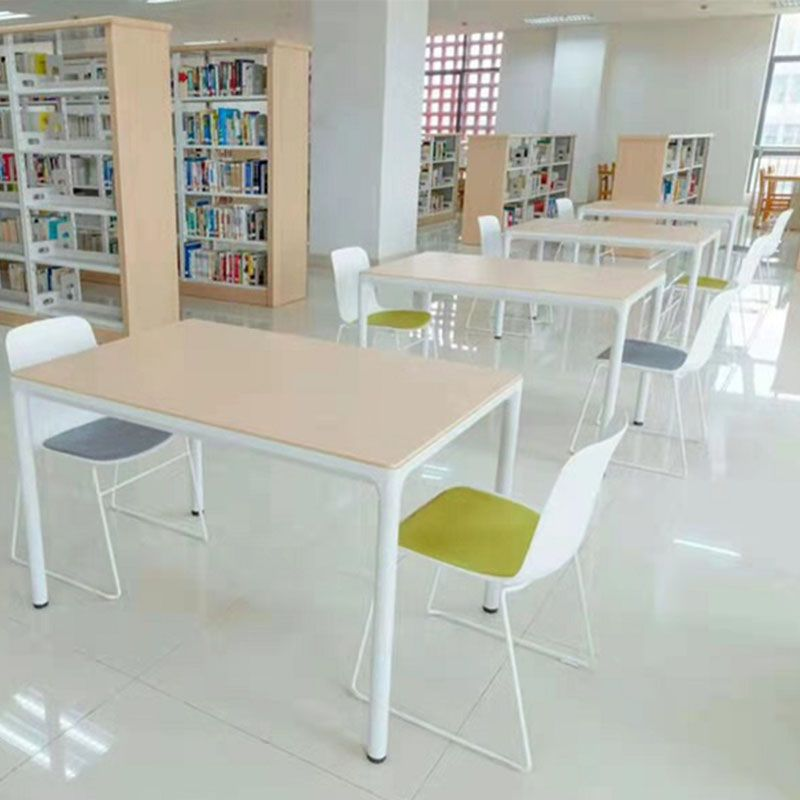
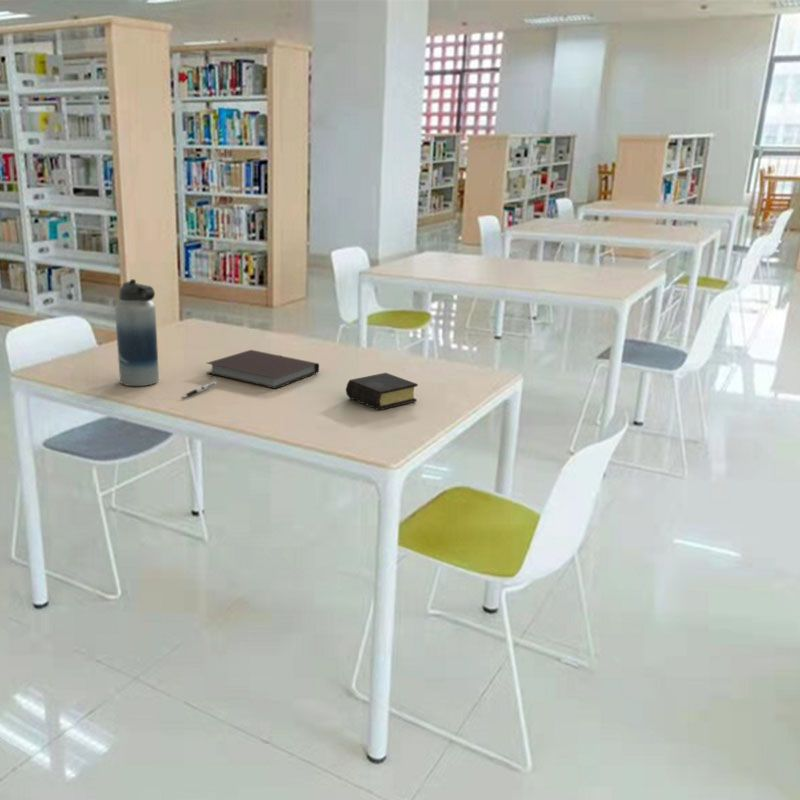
+ book (380, 391)
+ water bottle (137, 332)
+ pen (199, 389)
+ notebook (263, 367)
